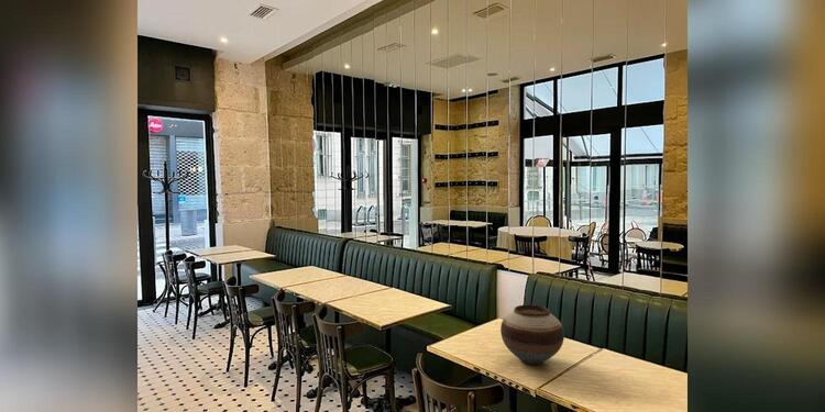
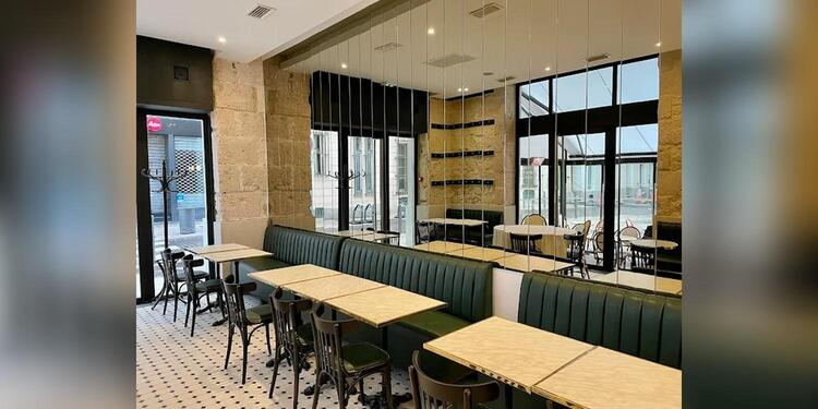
- vase (531, 334)
